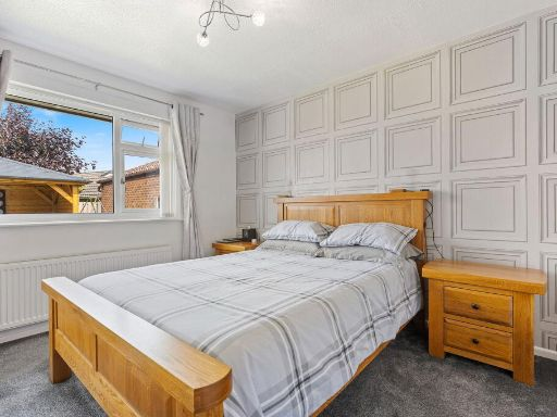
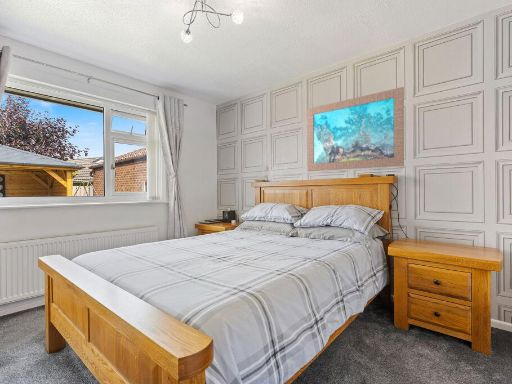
+ wall art (350, 134)
